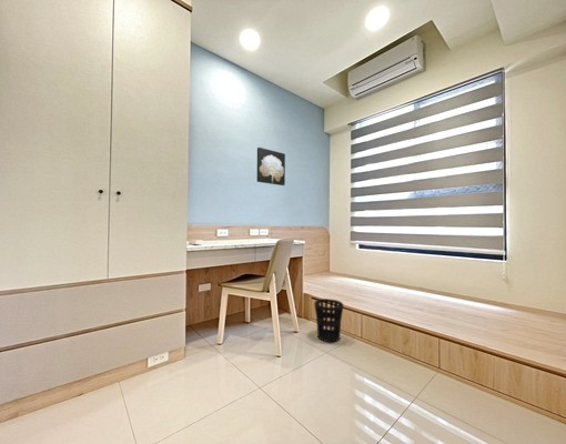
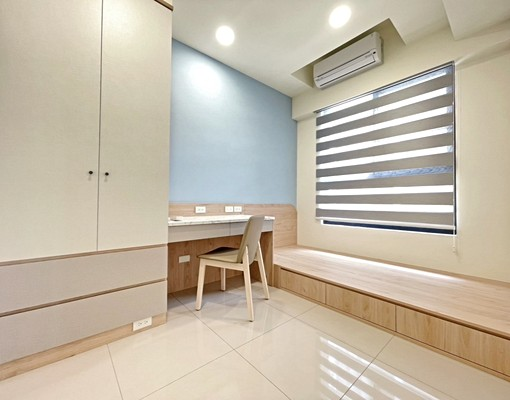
- wall art (271, 167)
- wastebasket (329, 321)
